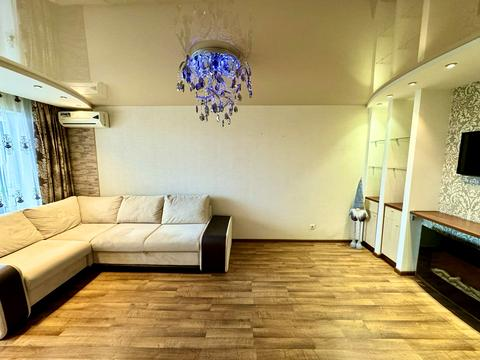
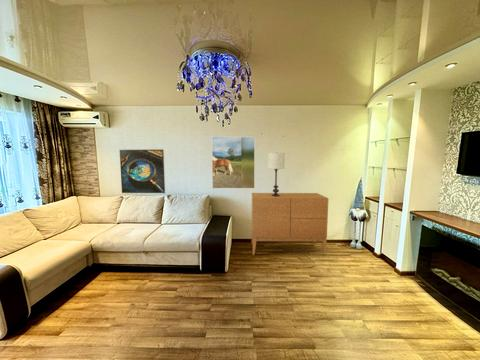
+ sideboard (286, 222)
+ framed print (233, 162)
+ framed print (142, 171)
+ lamp (276, 174)
